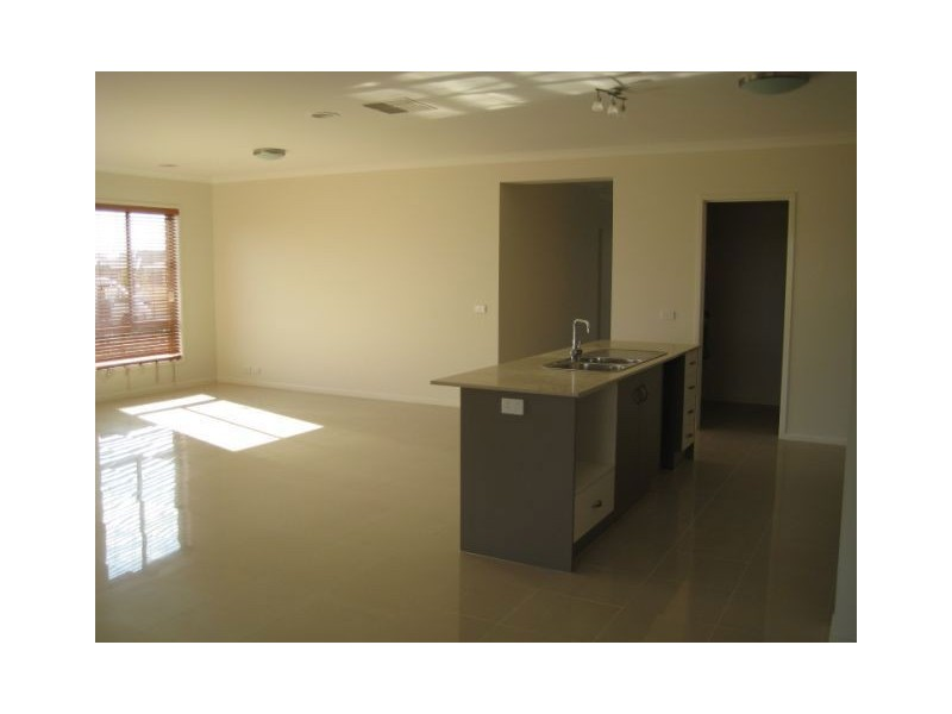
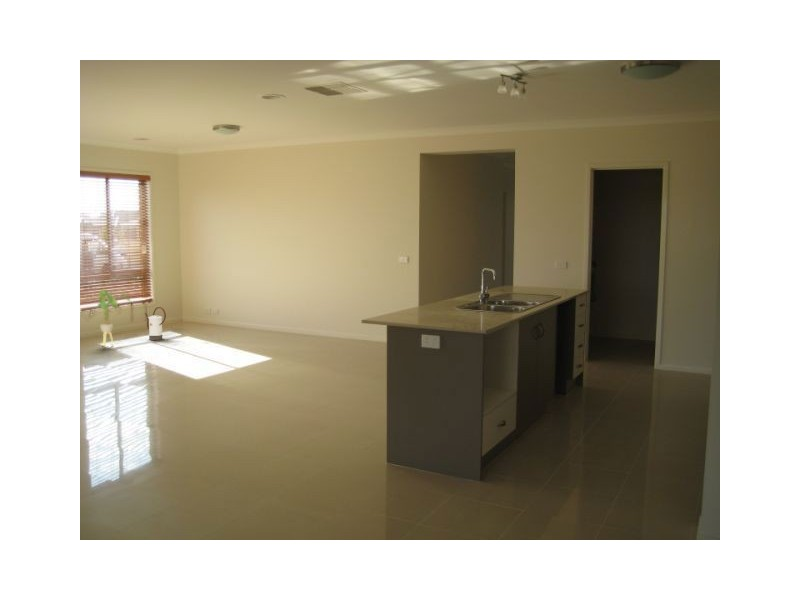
+ house plant (107, 317)
+ watering can (155, 323)
